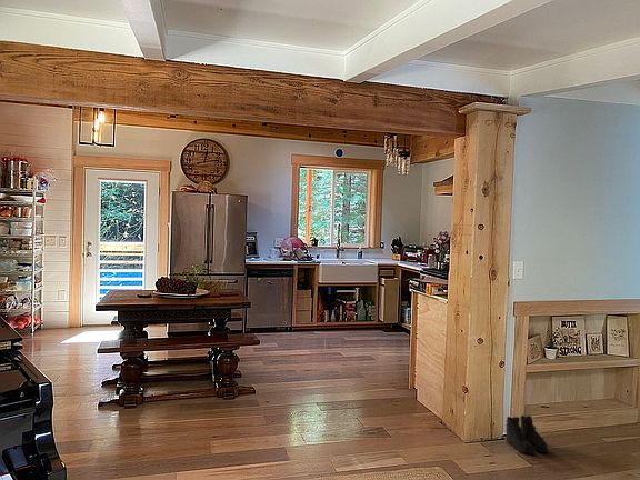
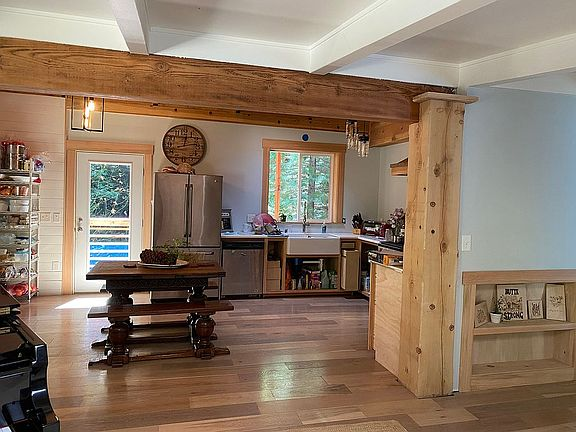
- boots (526, 432)
